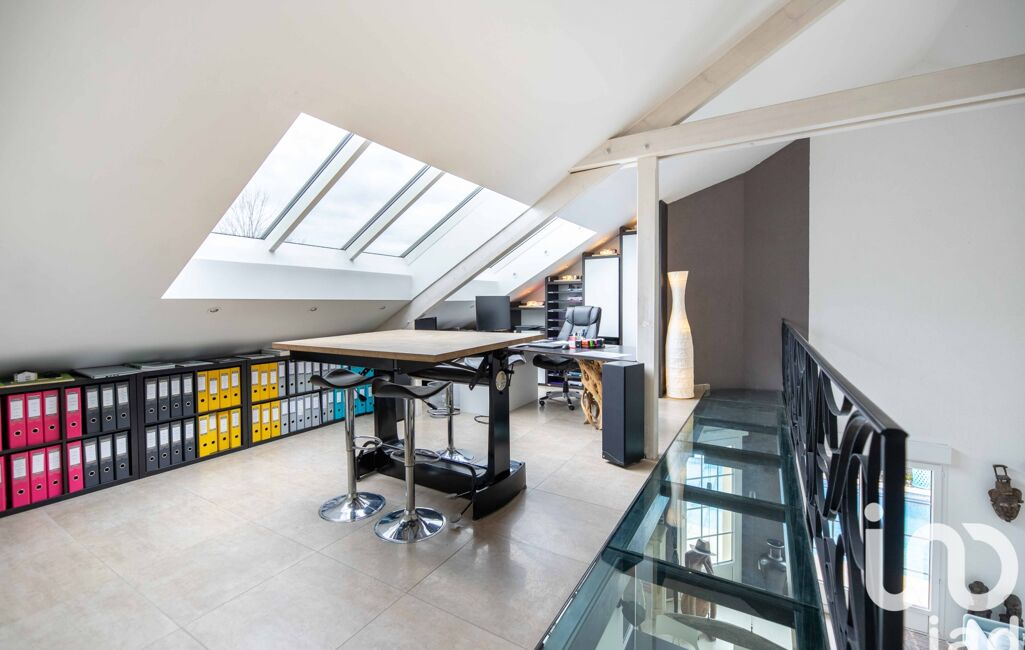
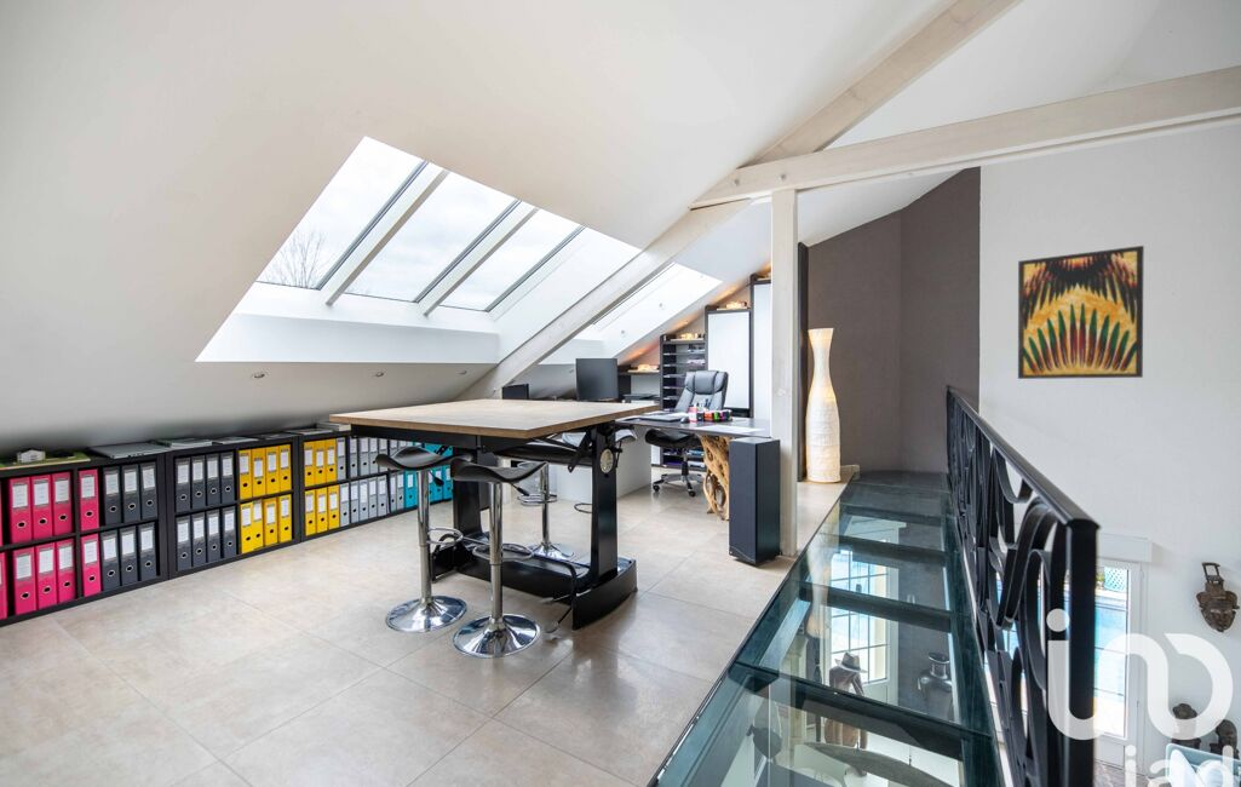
+ wall art (1076, 316)
